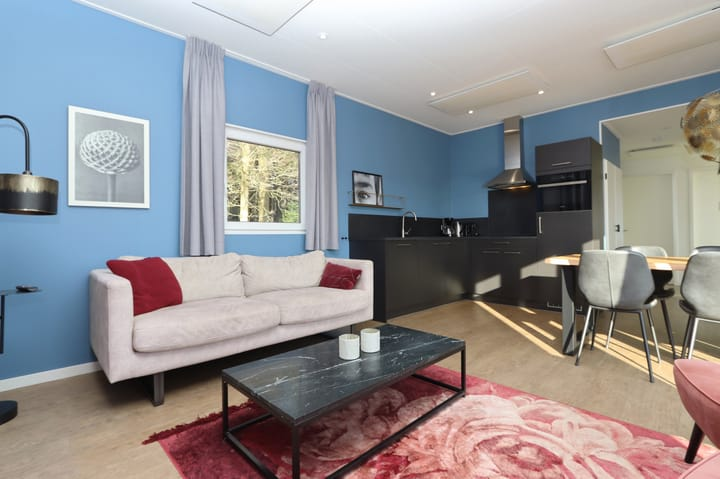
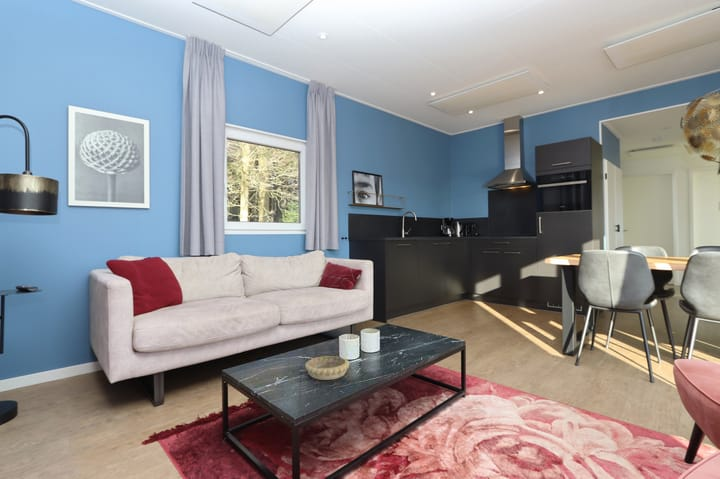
+ decorative bowl (327, 367)
